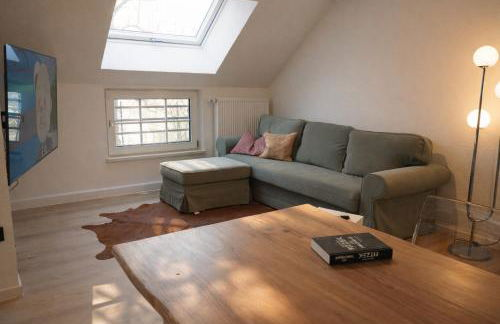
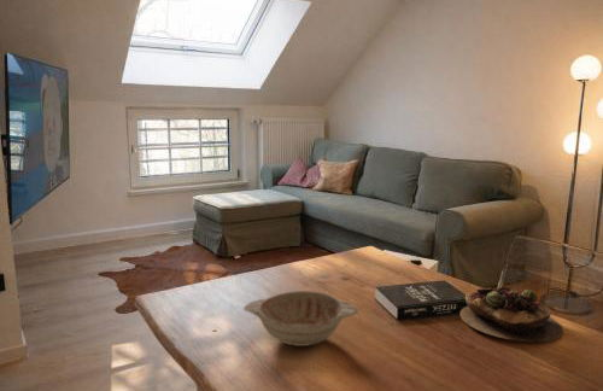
+ succulent plant (510, 304)
+ decorative bowl (299, 321)
